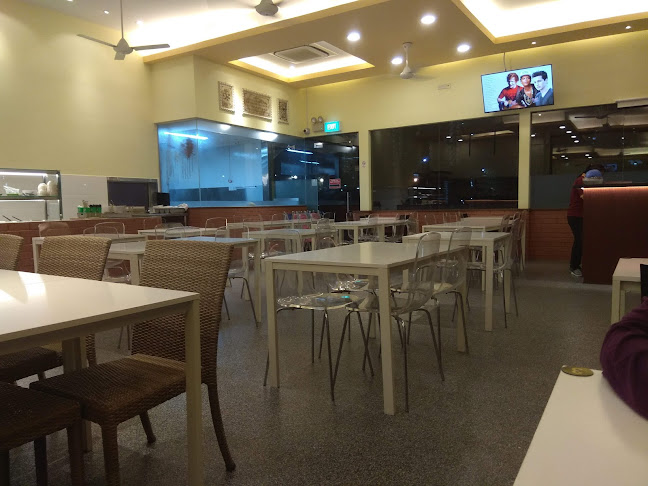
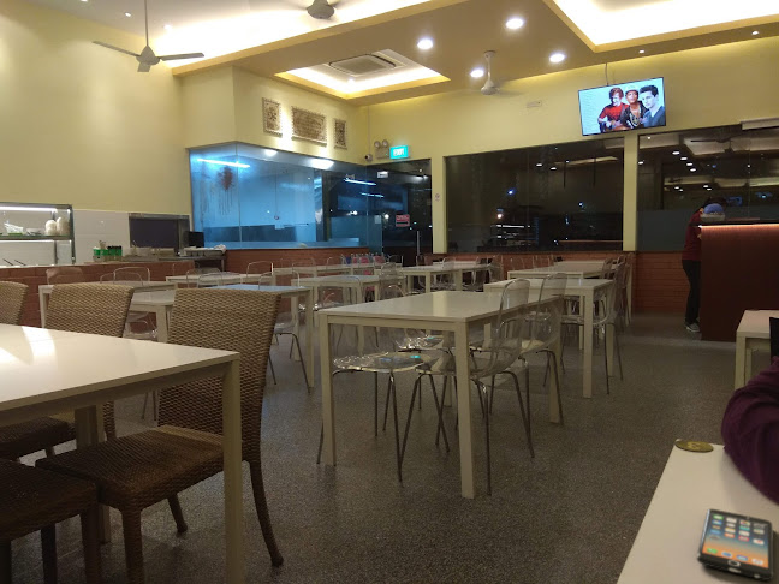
+ smartphone (736, 541)
